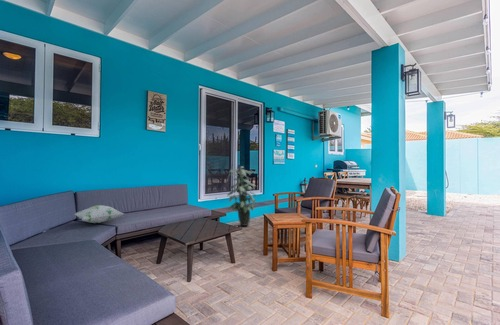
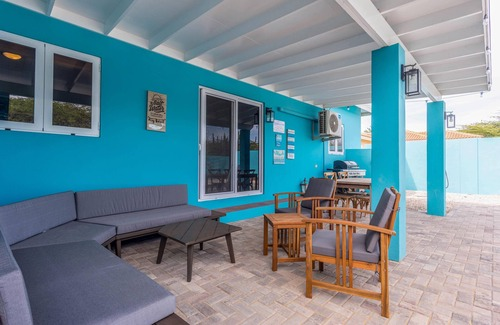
- decorative pillow (99, 213)
- indoor plant (241, 195)
